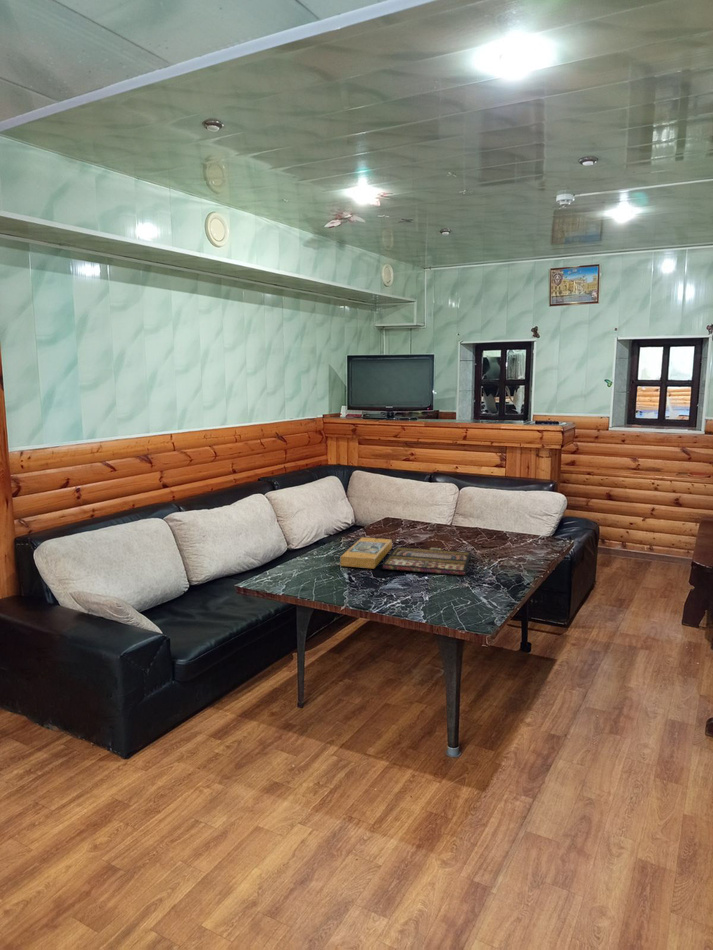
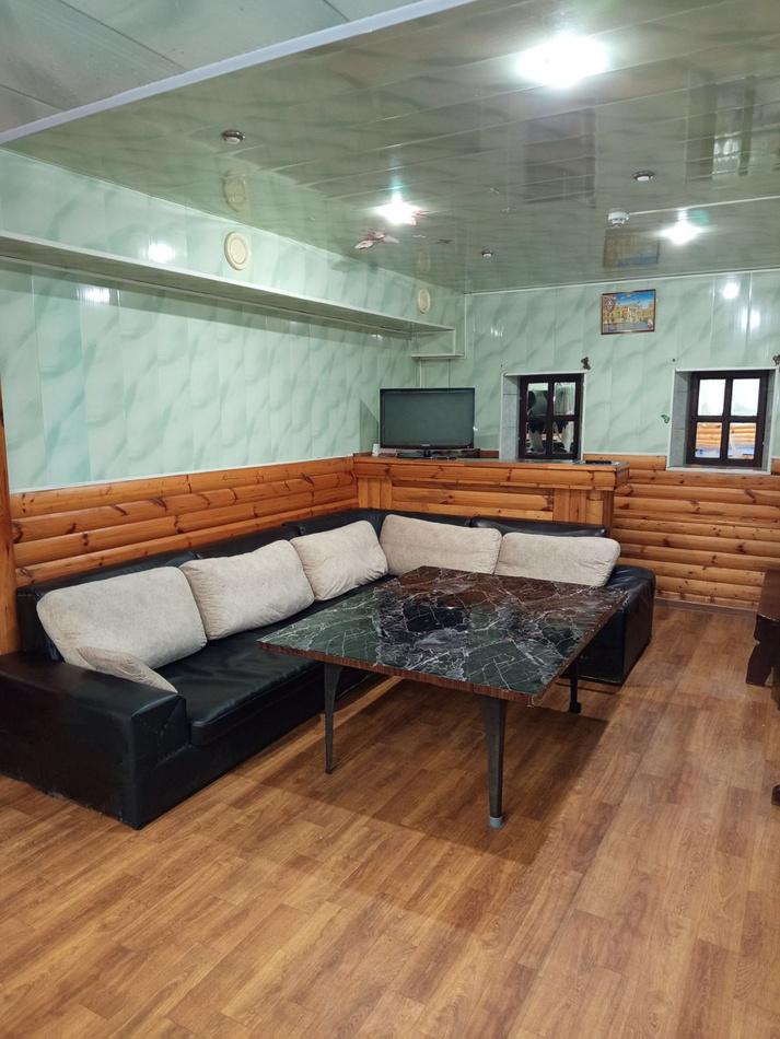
- board game (409, 554)
